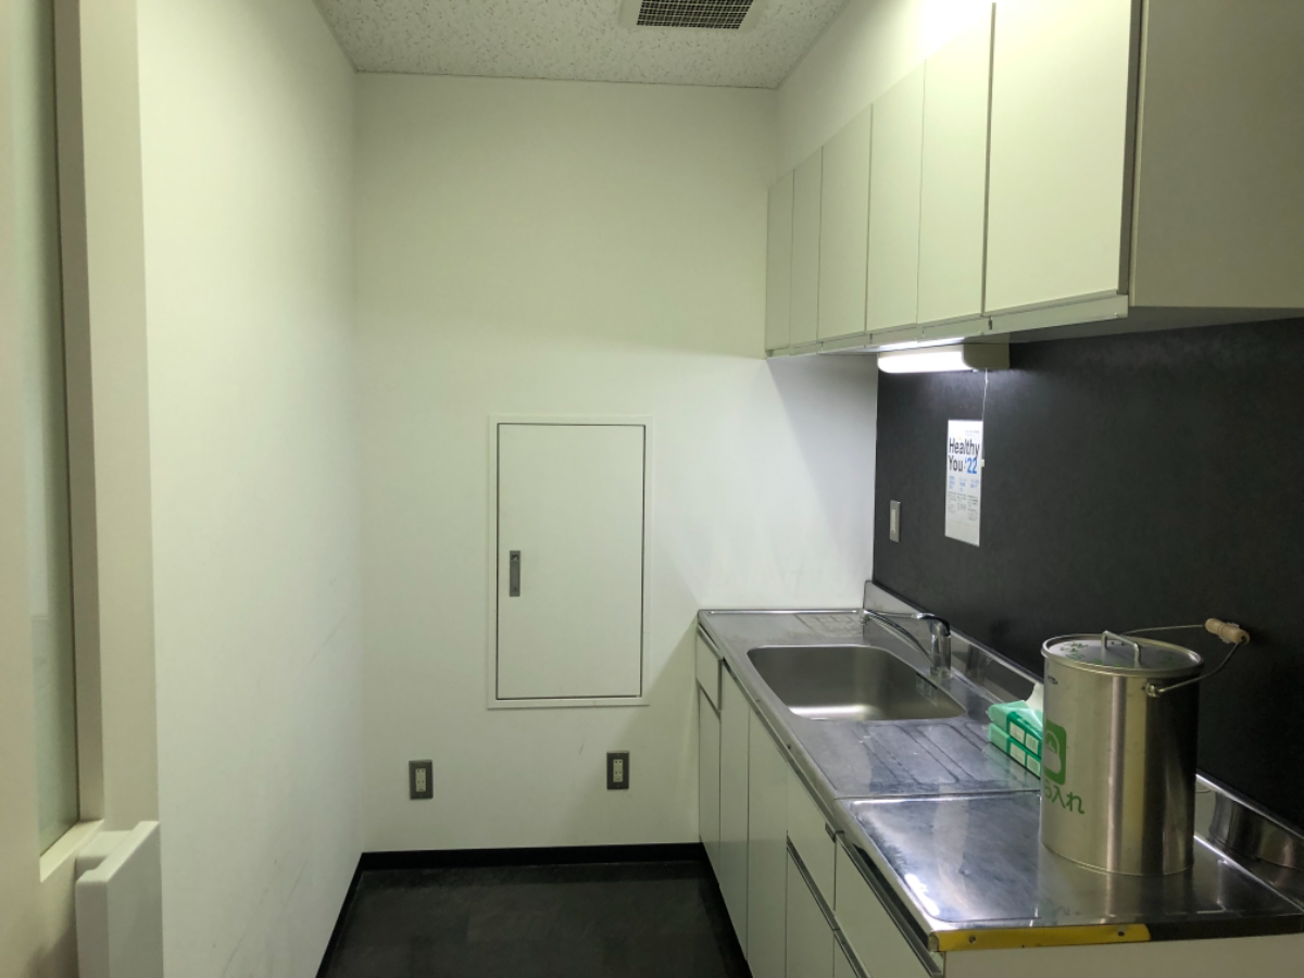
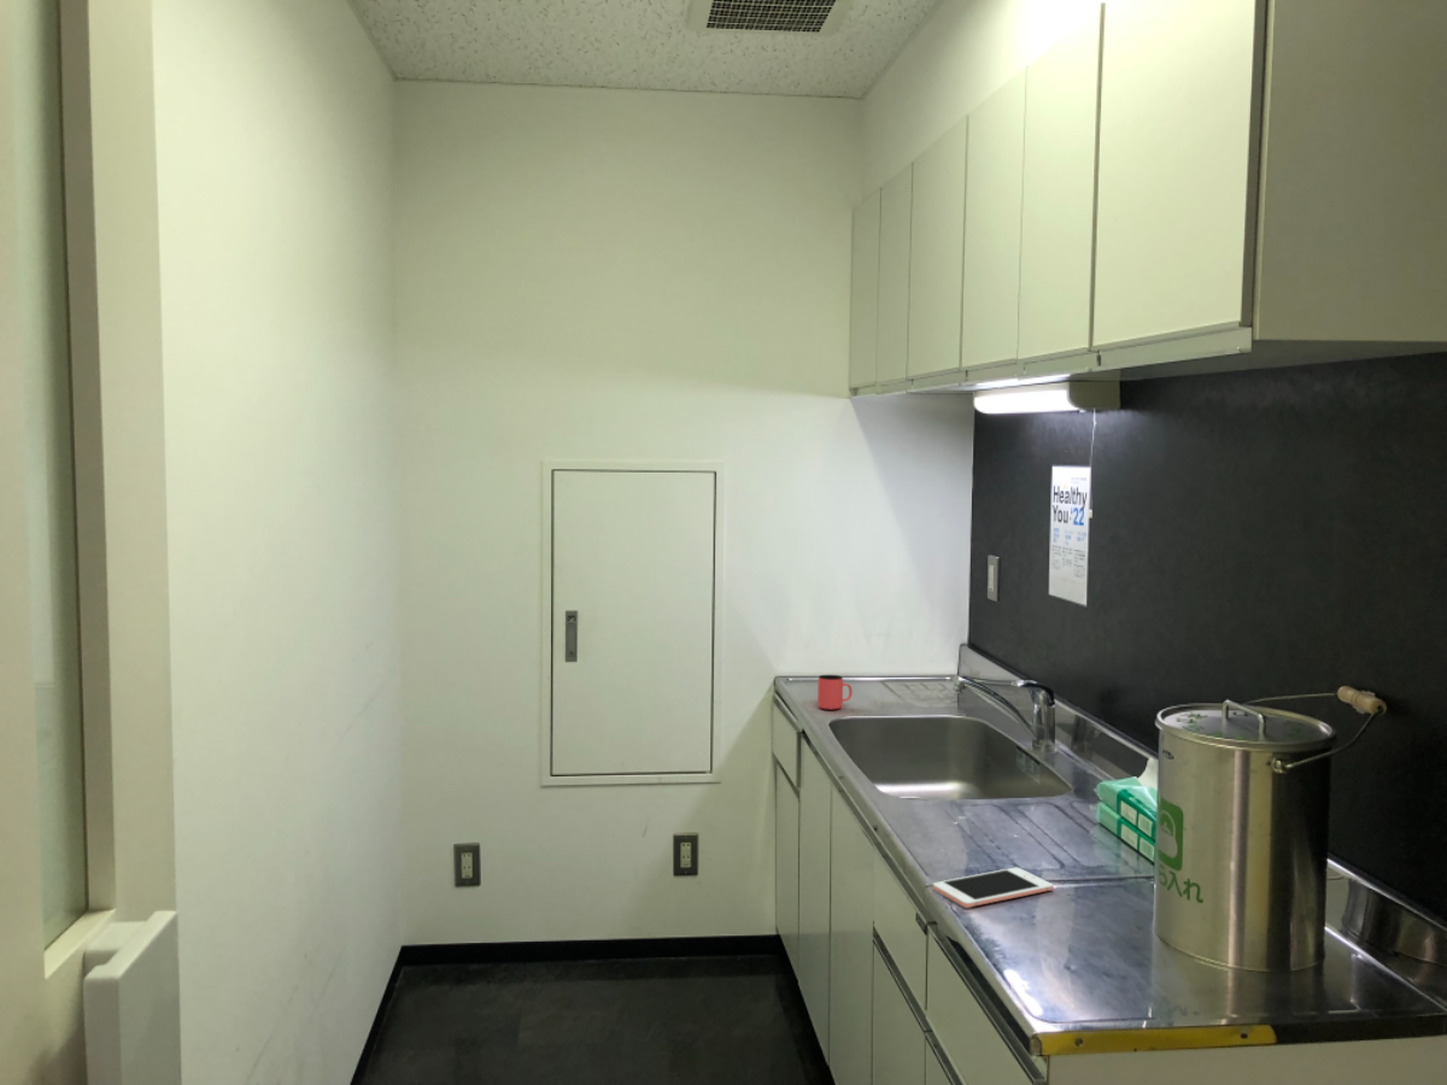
+ cell phone (992, 886)
+ cup (834, 692)
